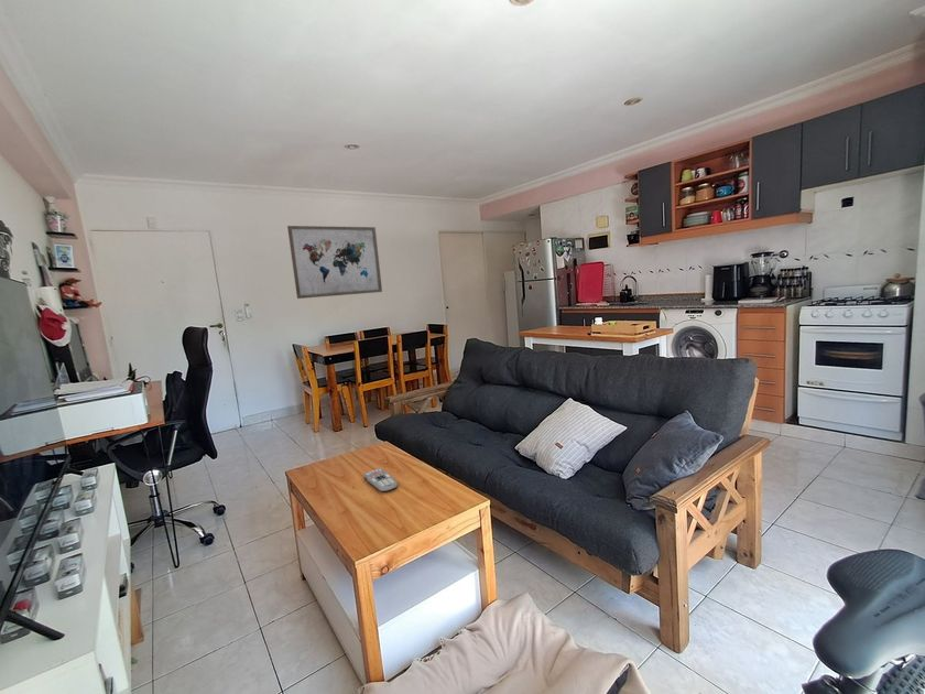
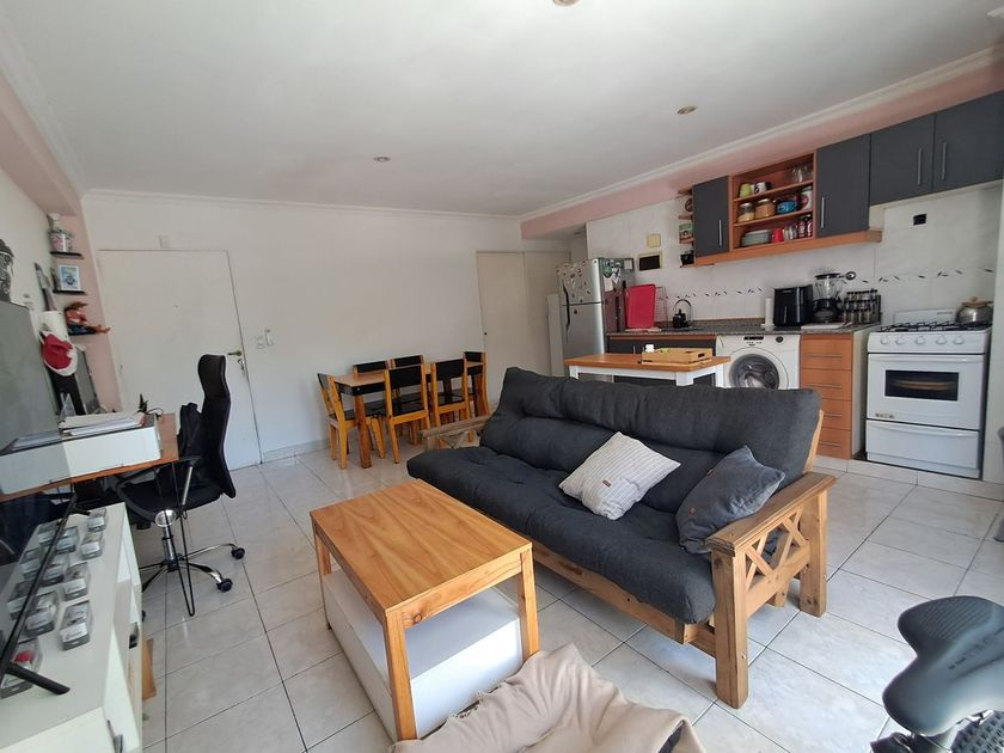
- remote control (381, 479)
- wall art (338, 261)
